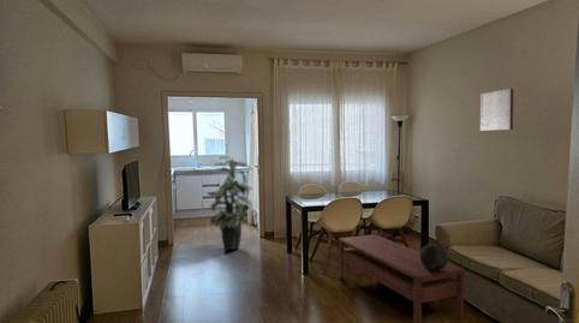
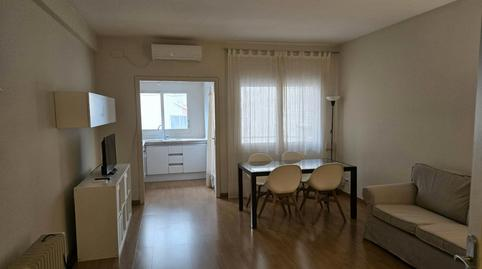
- coffee table (392, 274)
- decorative sphere (432, 256)
- indoor plant (228, 202)
- wall art (495, 110)
